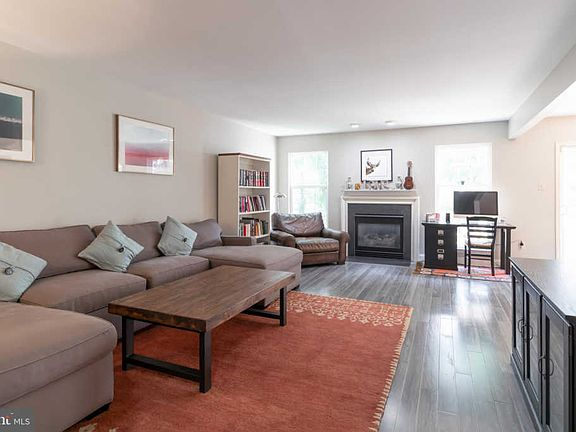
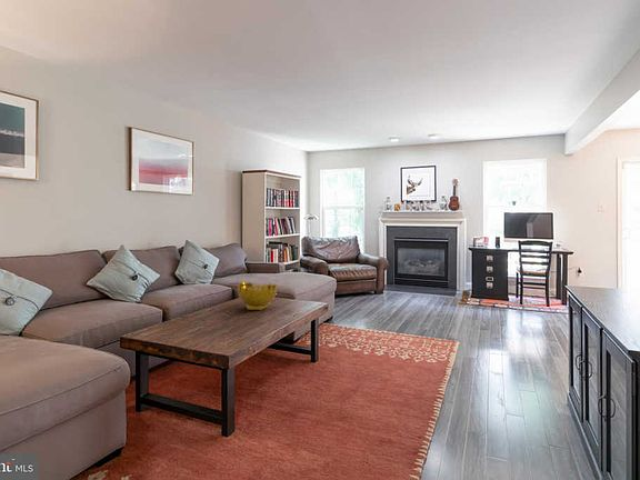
+ decorative bowl (257, 296)
